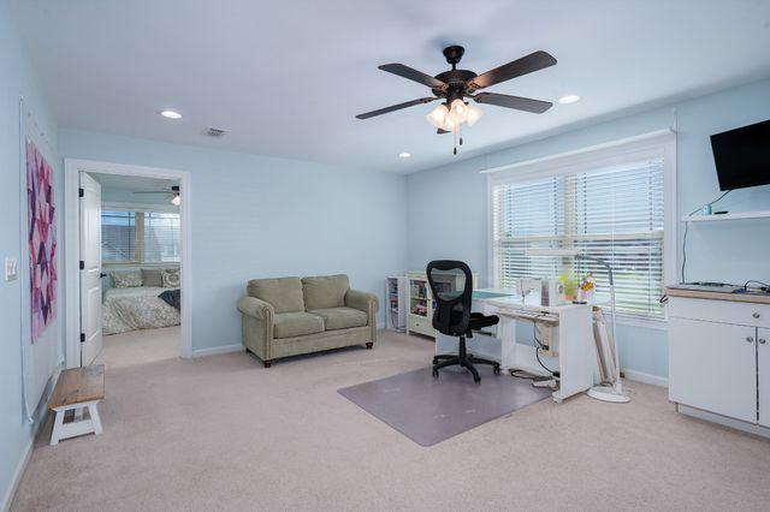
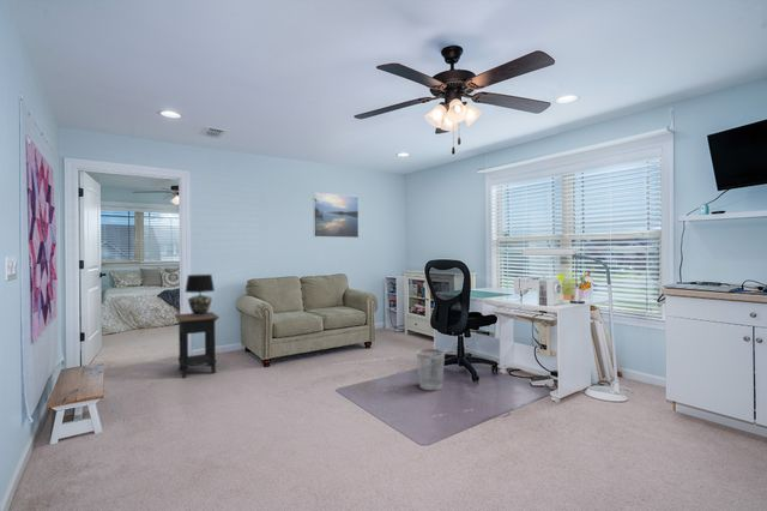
+ table lamp (199, 294)
+ side table (205, 343)
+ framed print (336, 216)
+ wastebasket (430, 369)
